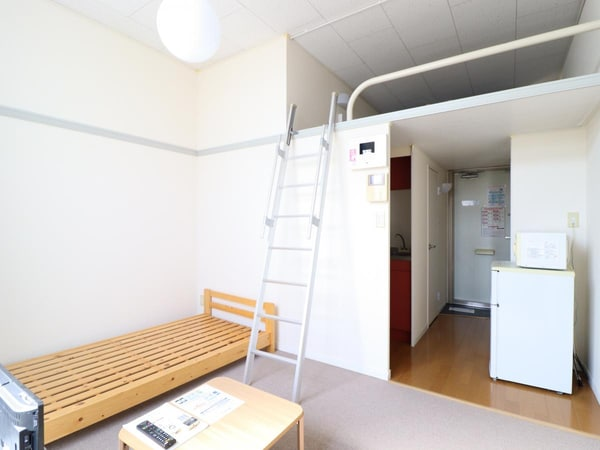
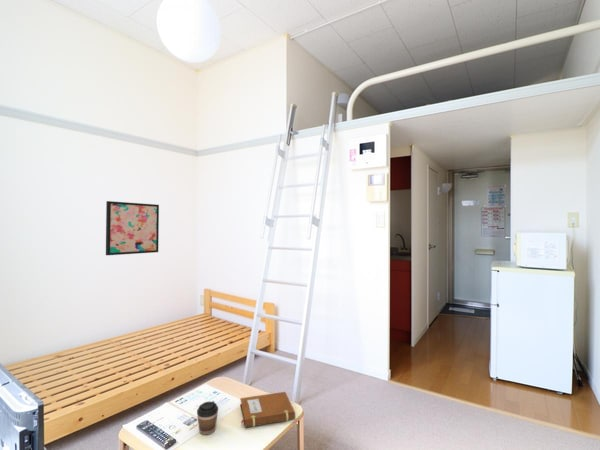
+ wall art (134, 228)
+ coffee cup (207, 416)
+ notebook (265, 409)
